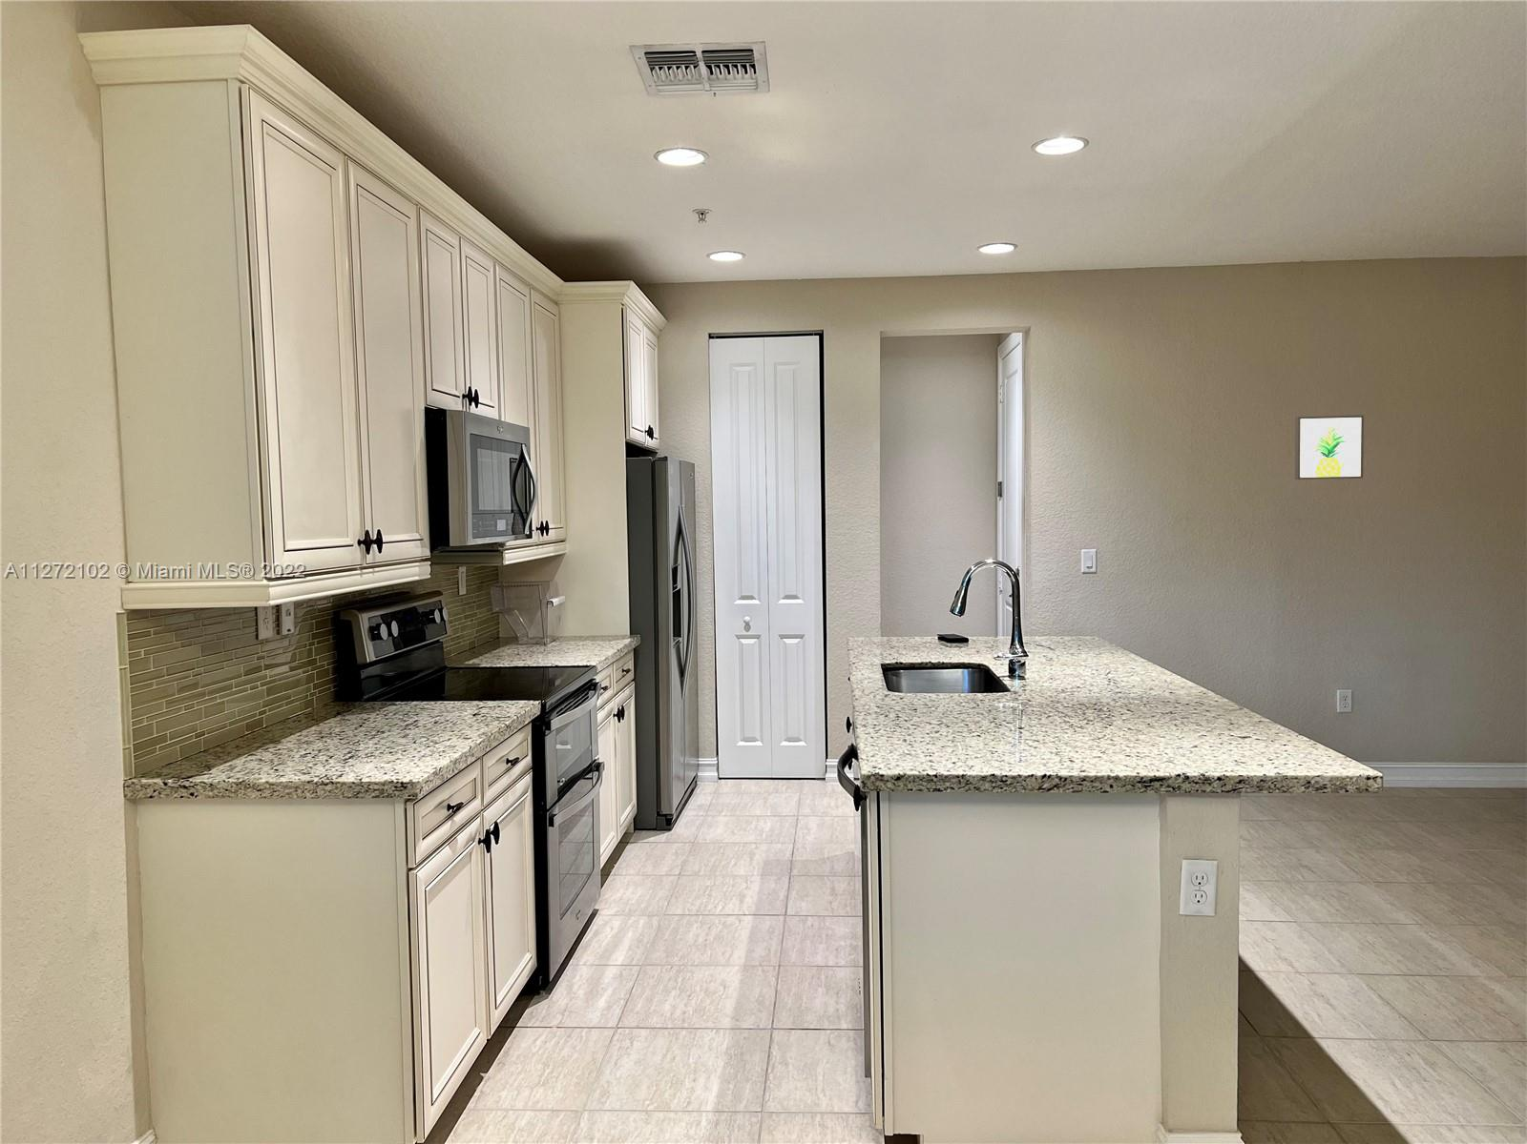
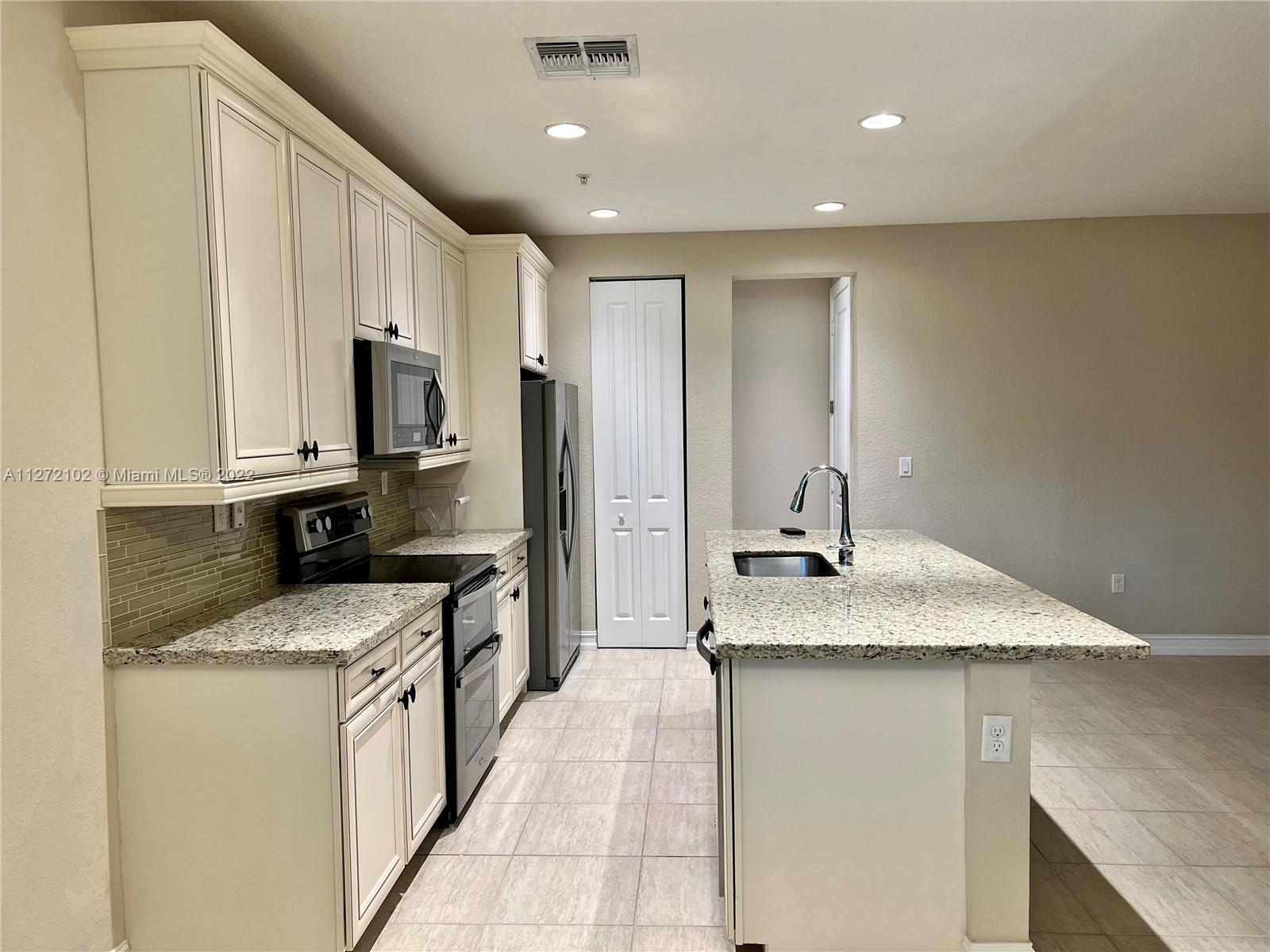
- wall art (1329, 447)
